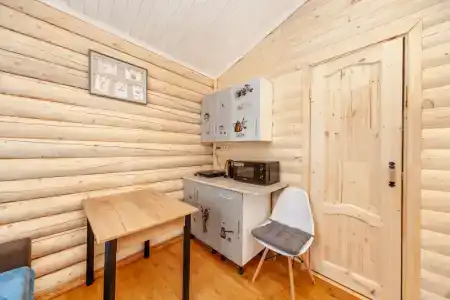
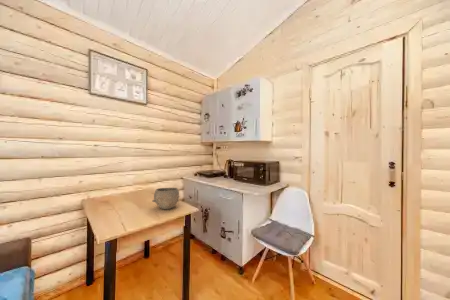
+ bowl (166, 198)
